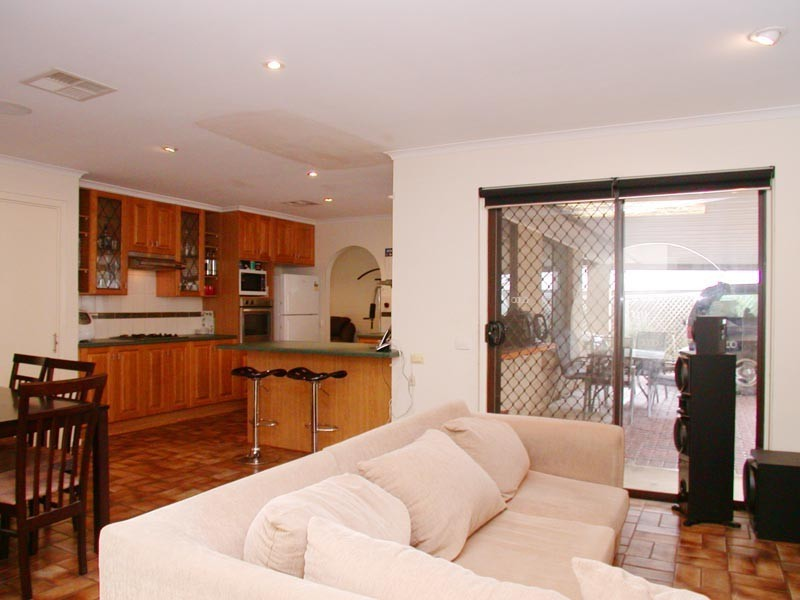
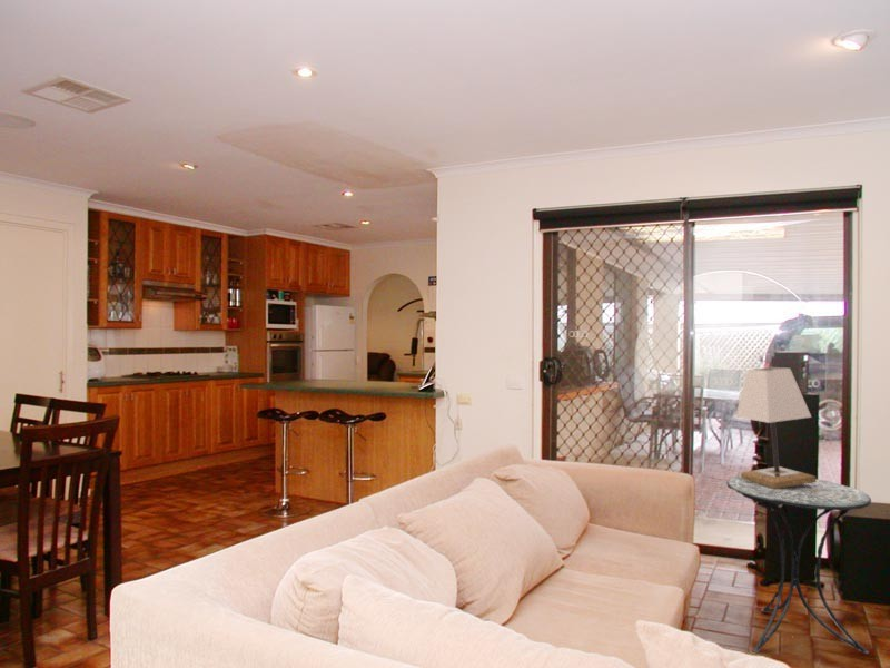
+ lamp (774, 425)
+ side table (794, 561)
